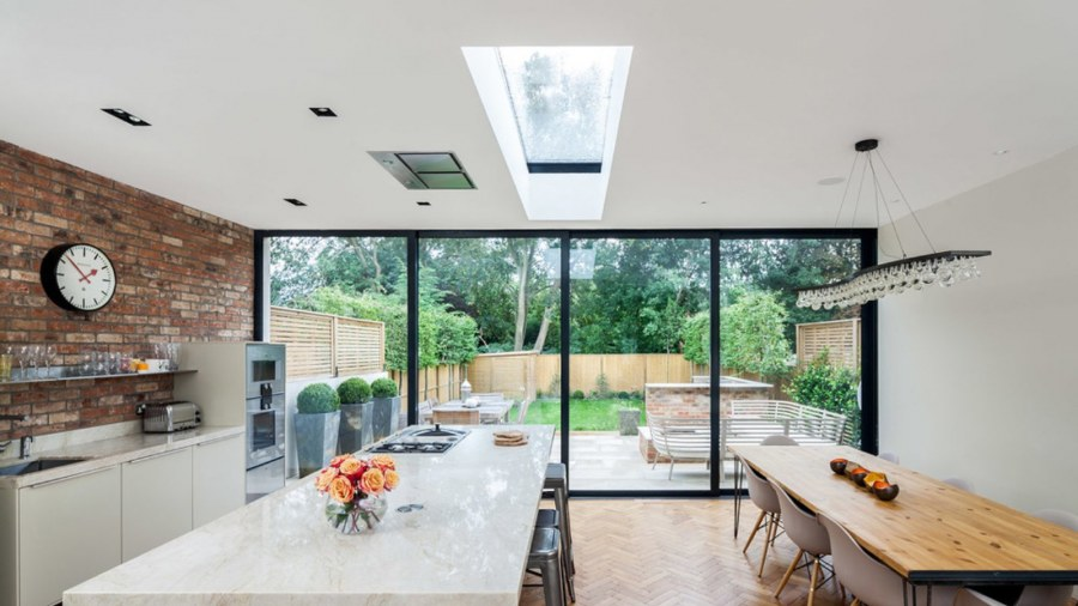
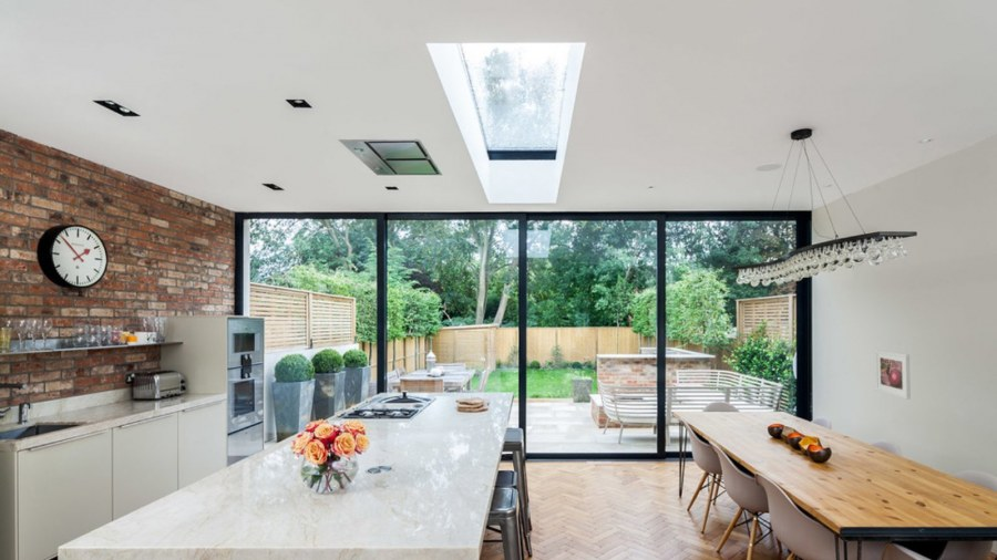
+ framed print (892, 373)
